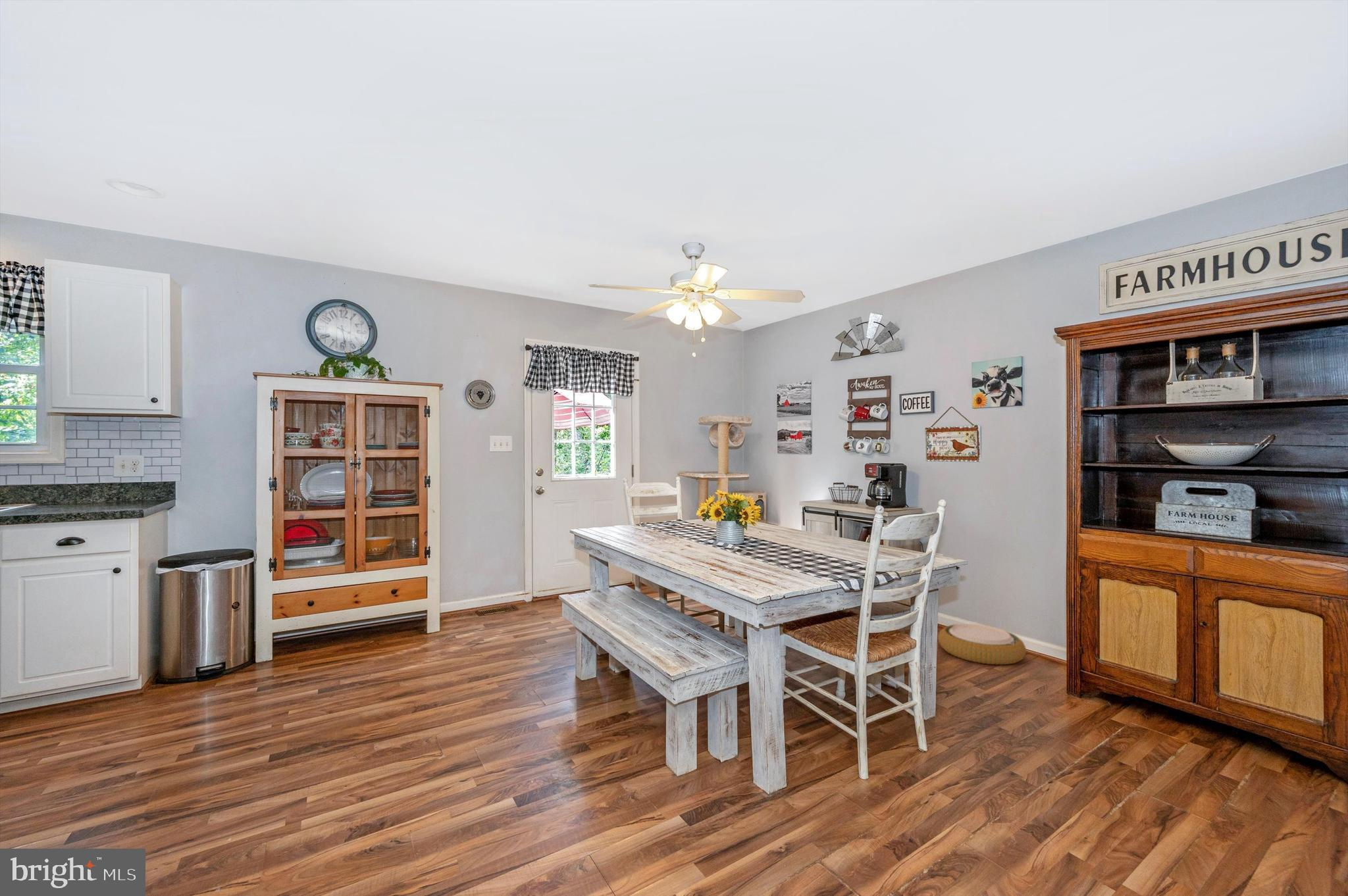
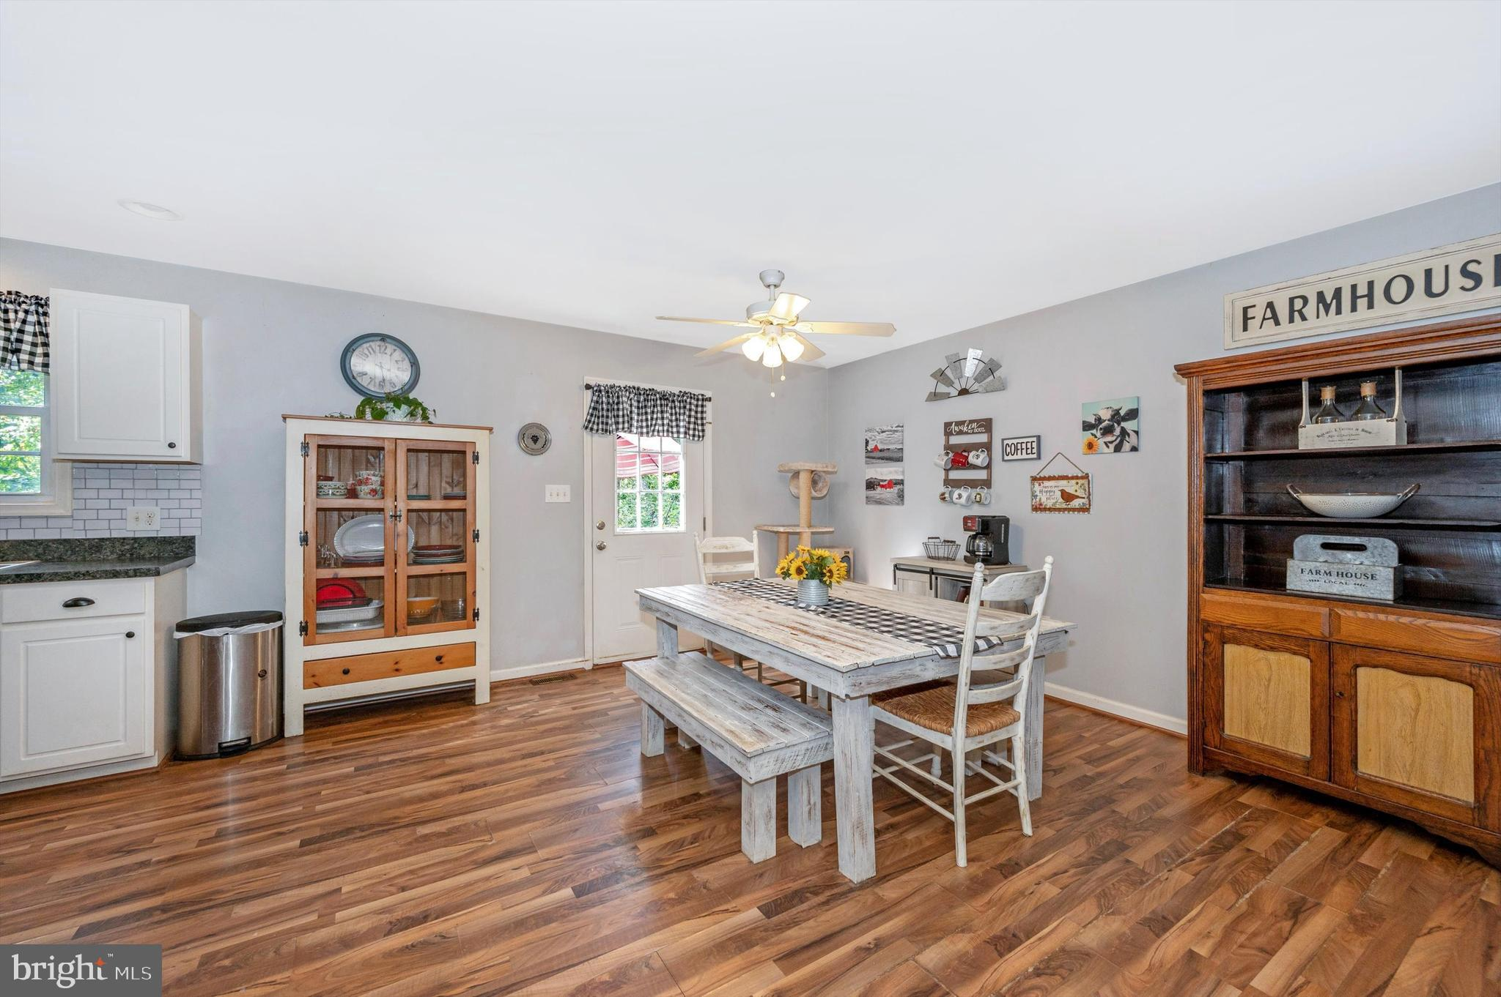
- woven basket (980, 641)
